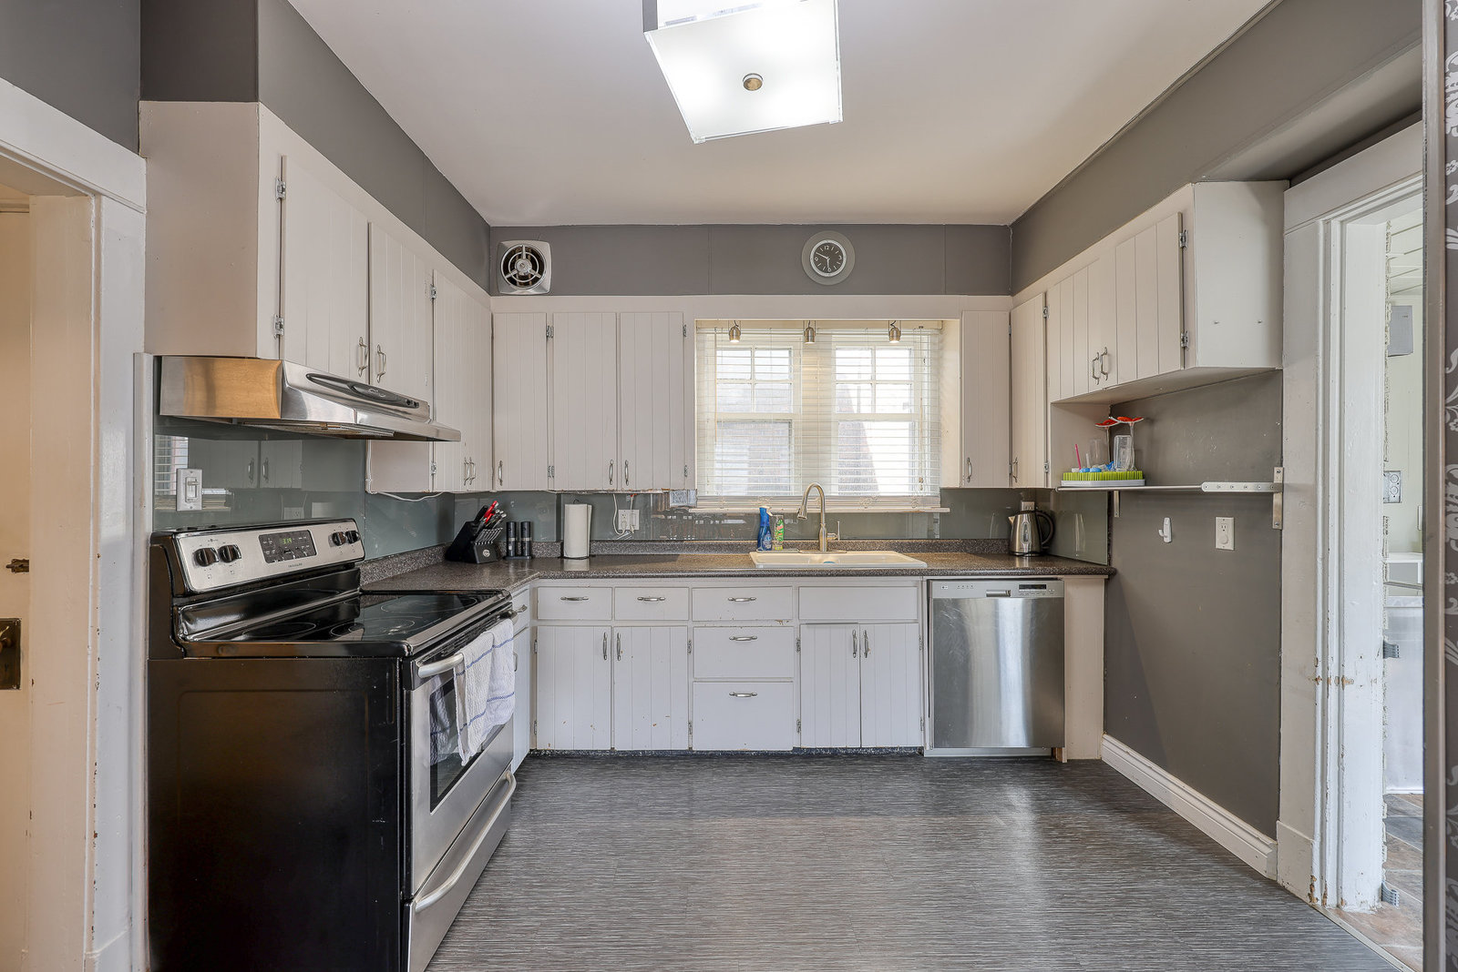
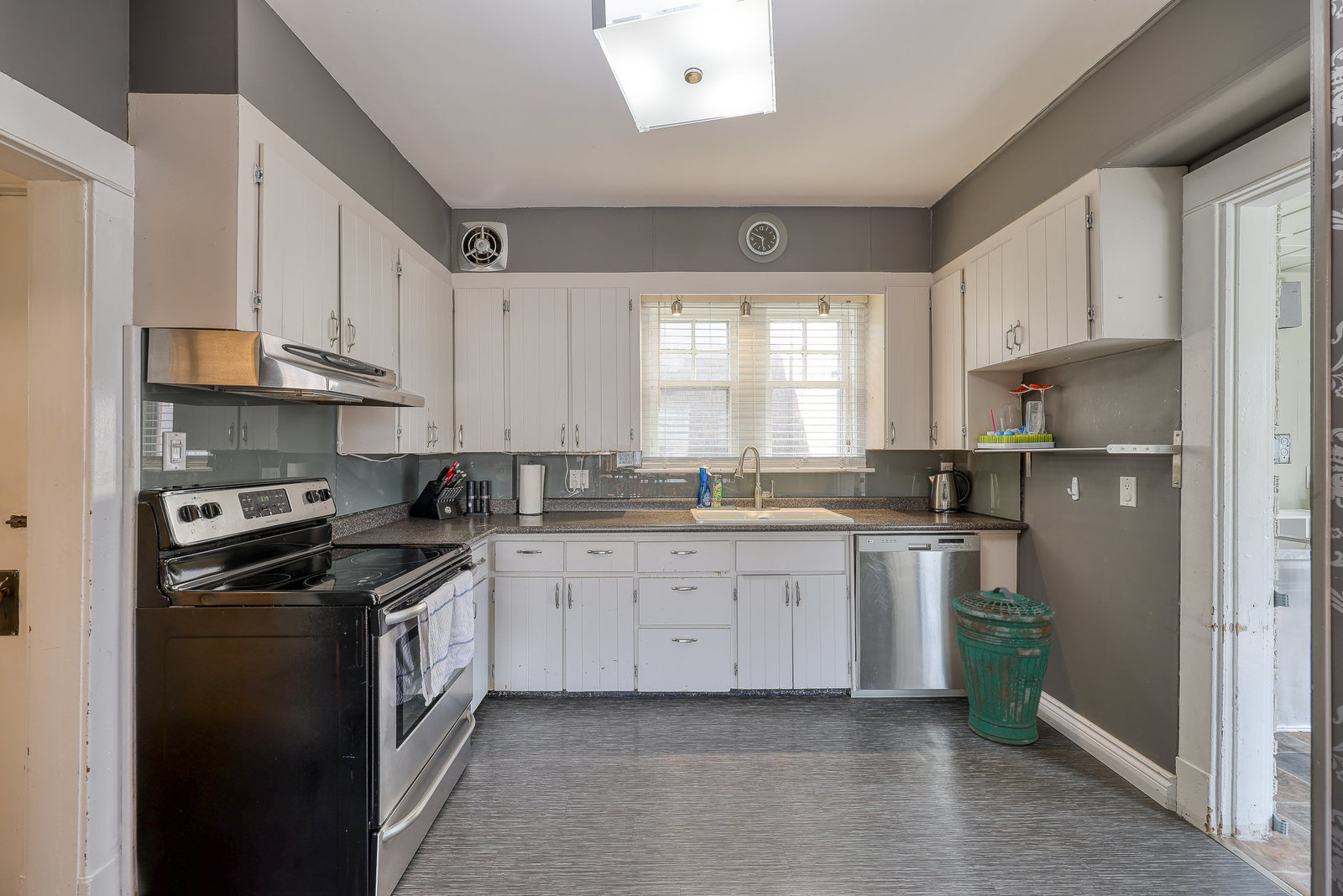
+ trash can (1002, 659)
